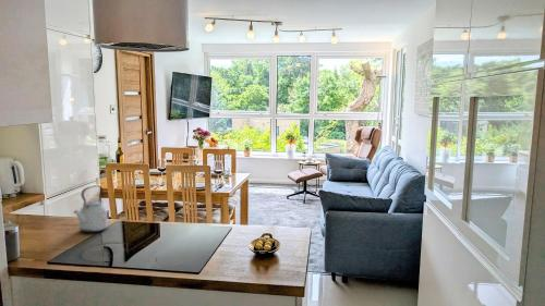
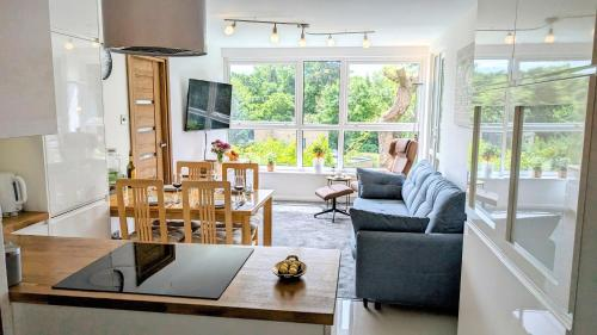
- kettle (88, 209)
